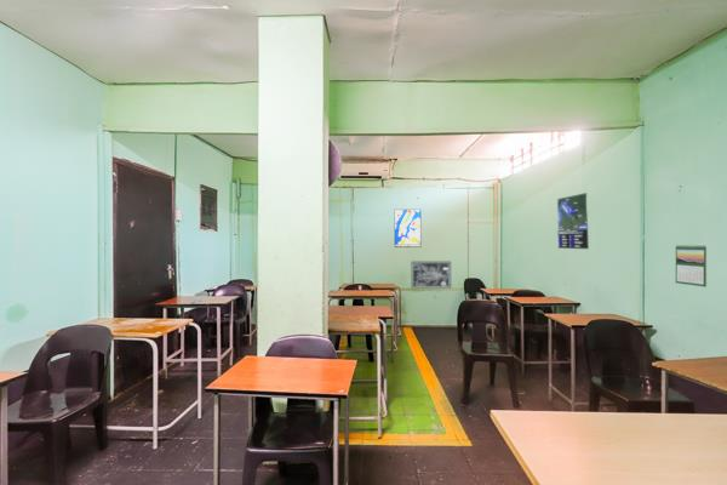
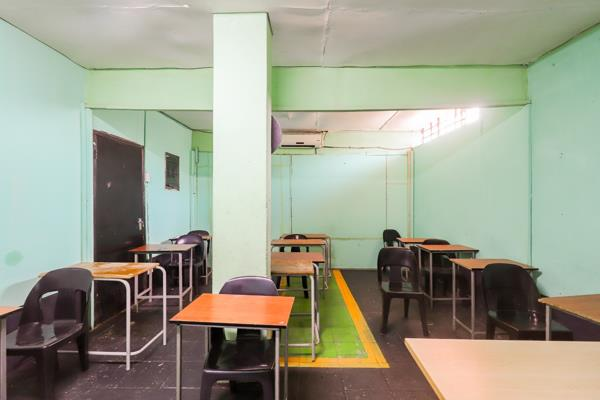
- wall art (407, 228)
- calendar (689, 264)
- wall art (430, 274)
- map (569, 222)
